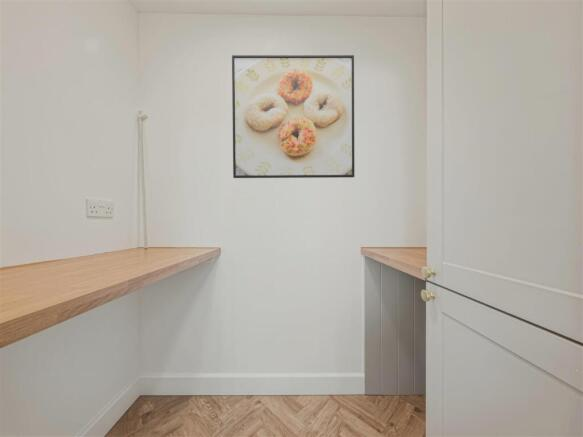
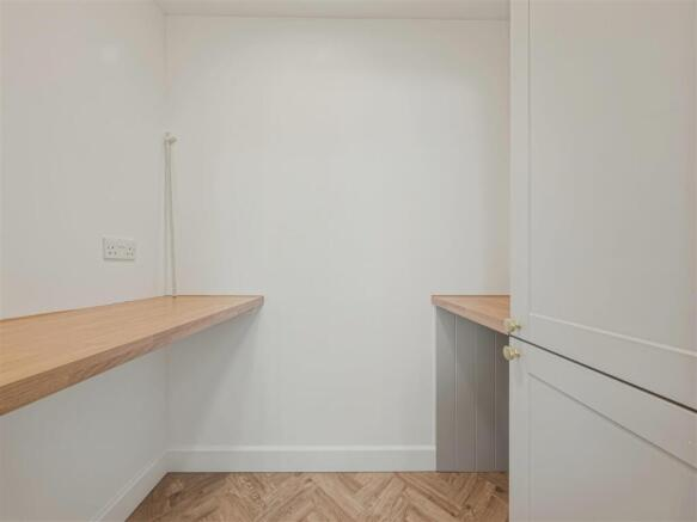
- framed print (293, 116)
